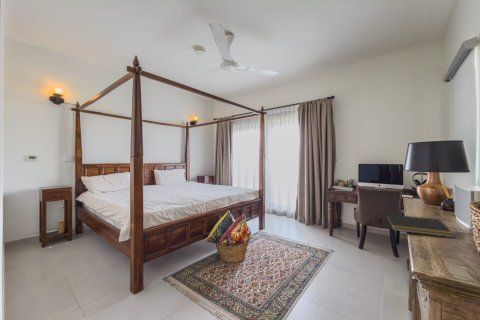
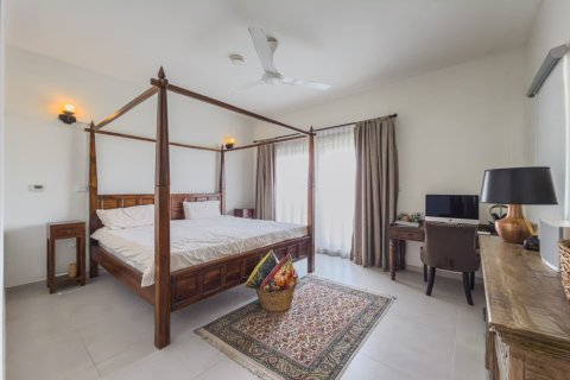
- notepad (416, 224)
